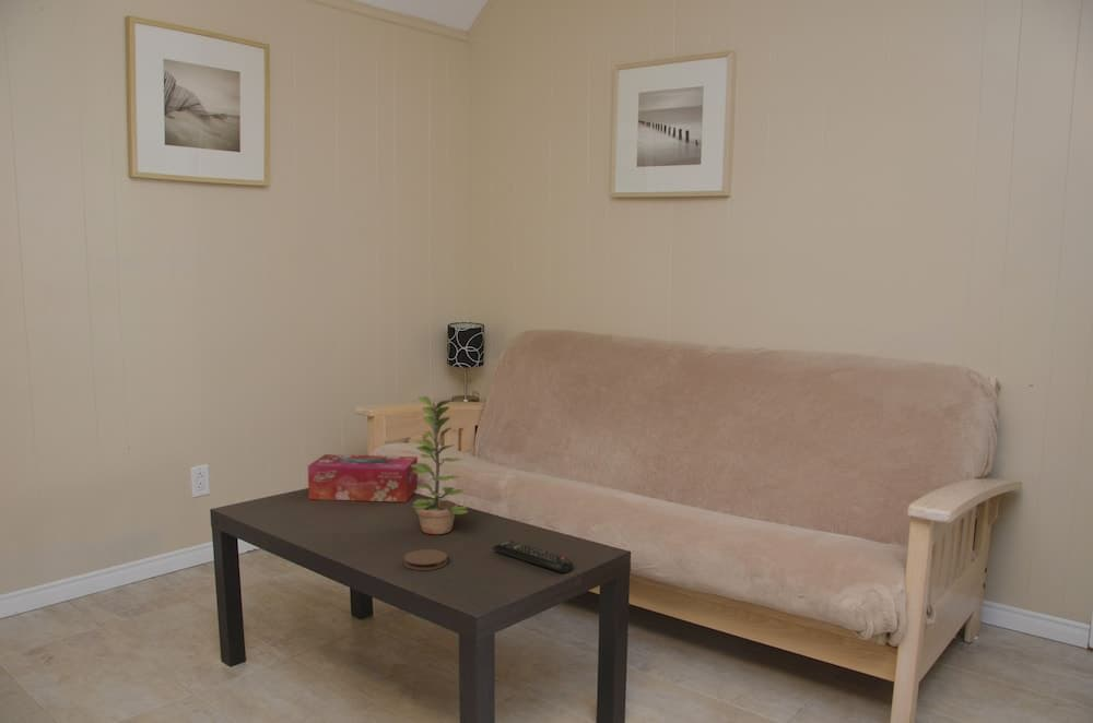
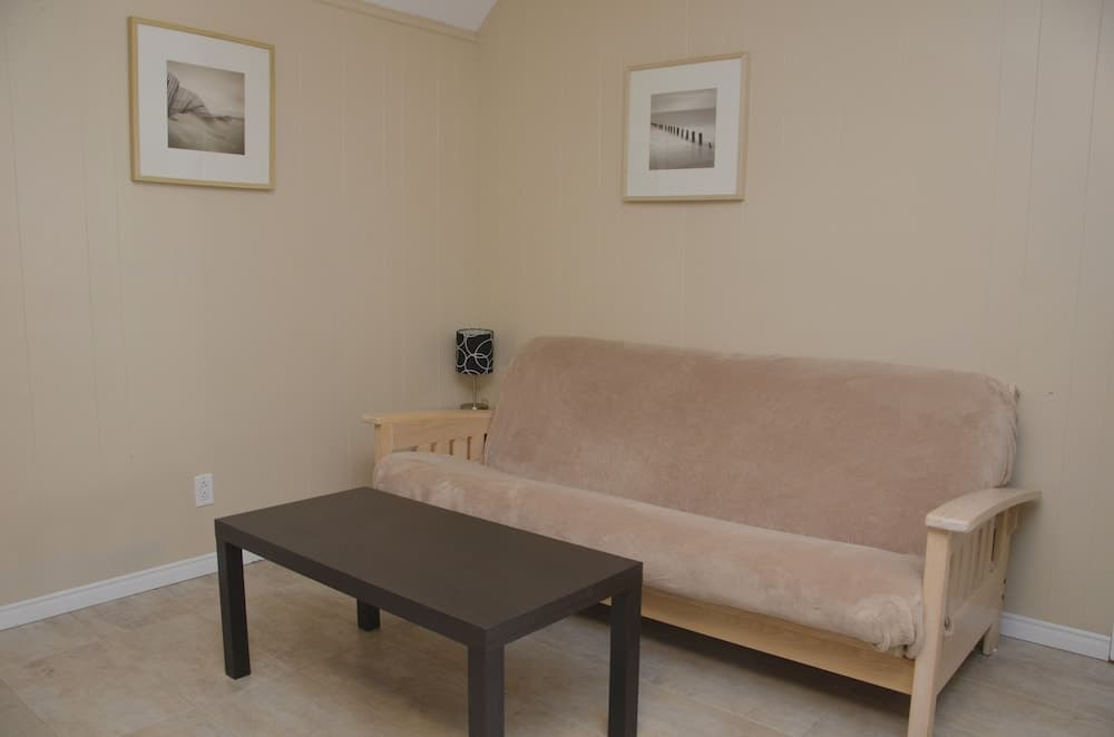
- tissue box (364, 477)
- coaster (425, 559)
- remote control (531, 555)
- plant (438, 465)
